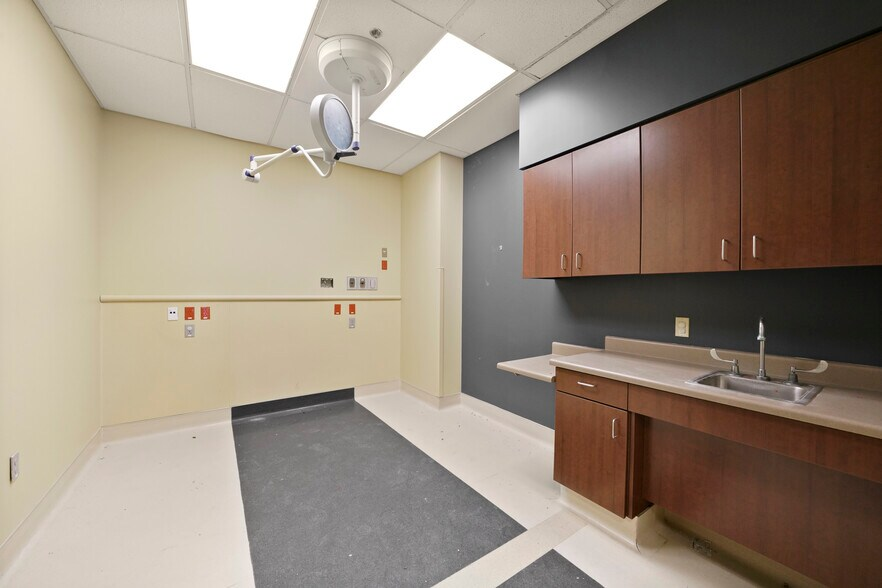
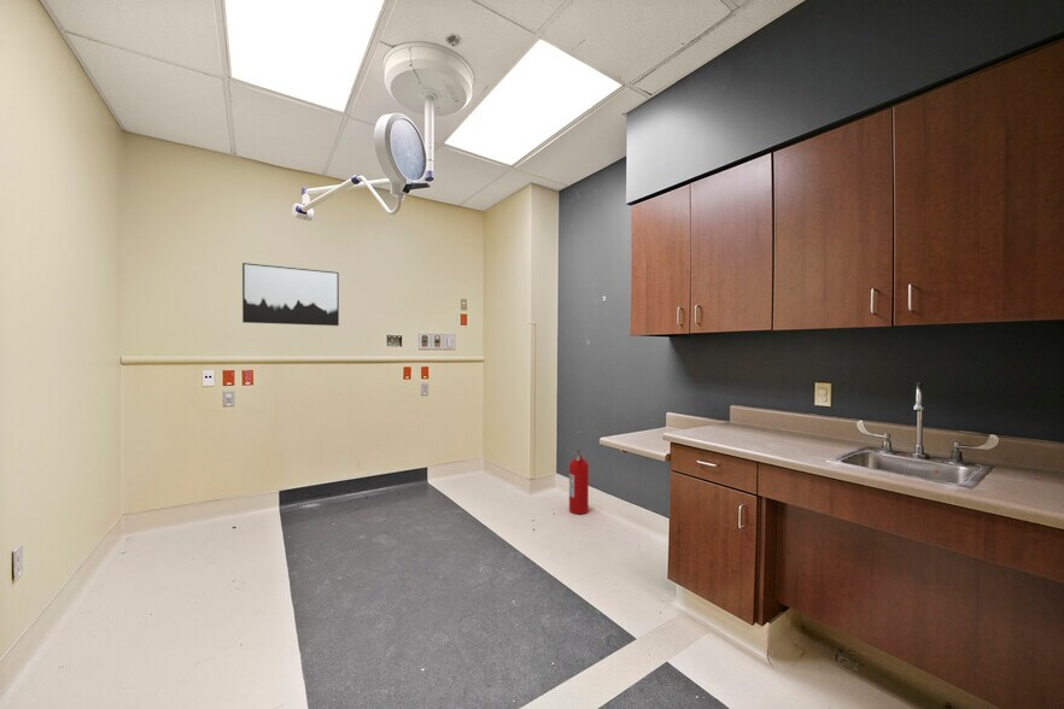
+ fire extinguisher (578, 479)
+ wall art (293, 295)
